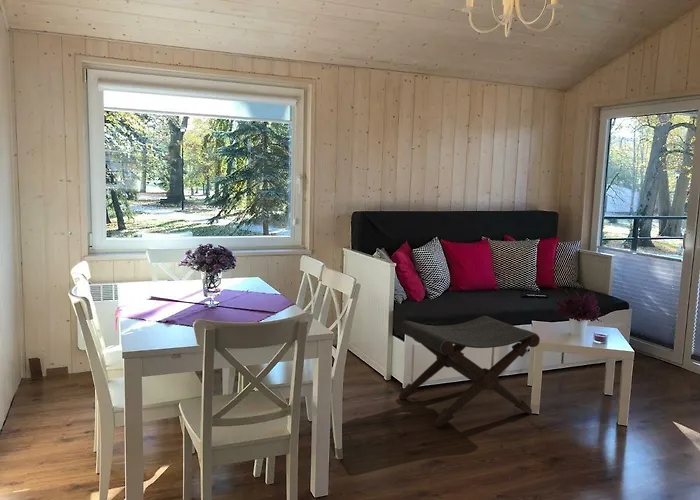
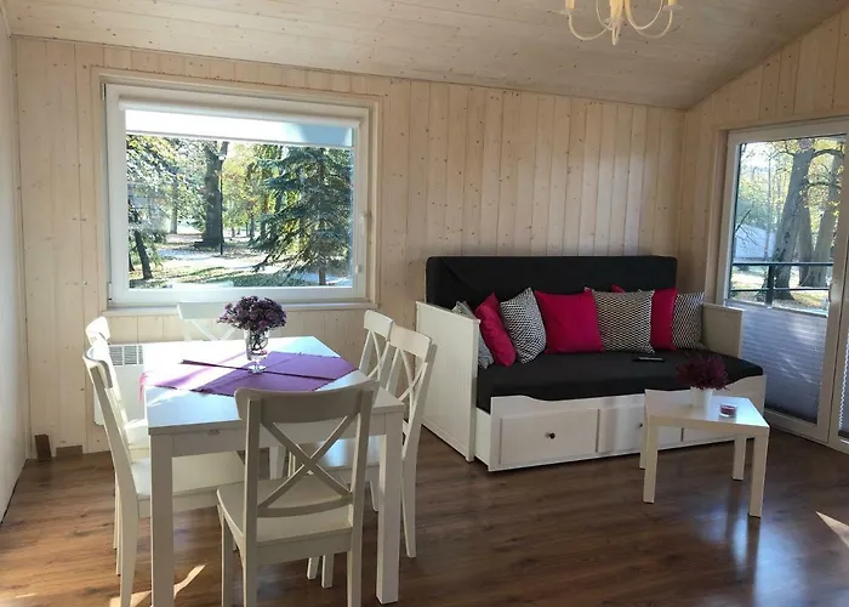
- footstool (465, 366)
